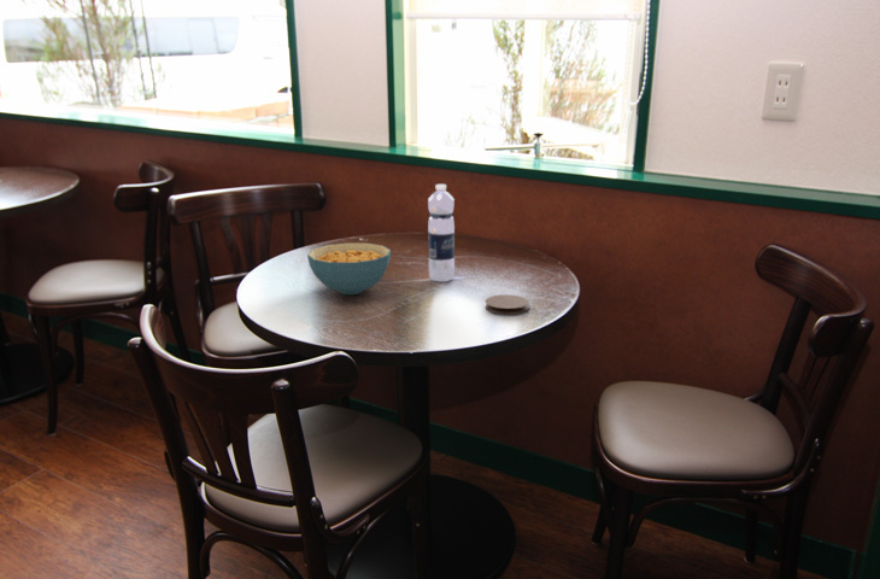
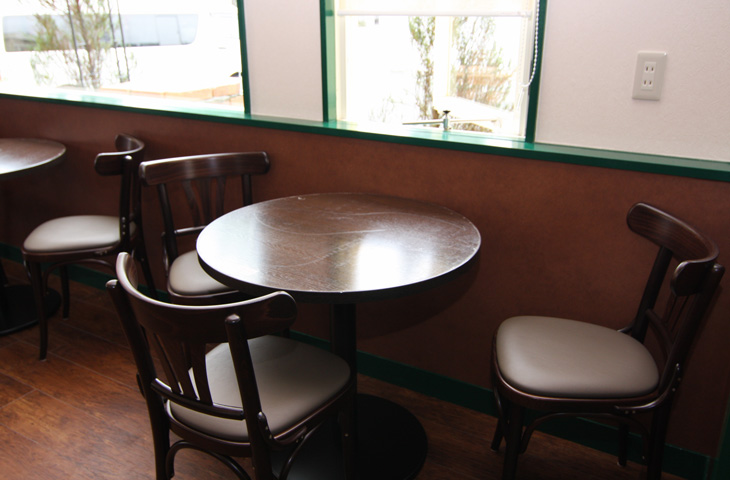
- cereal bowl (350, 271)
- coaster (506, 304)
- water bottle (441, 233)
